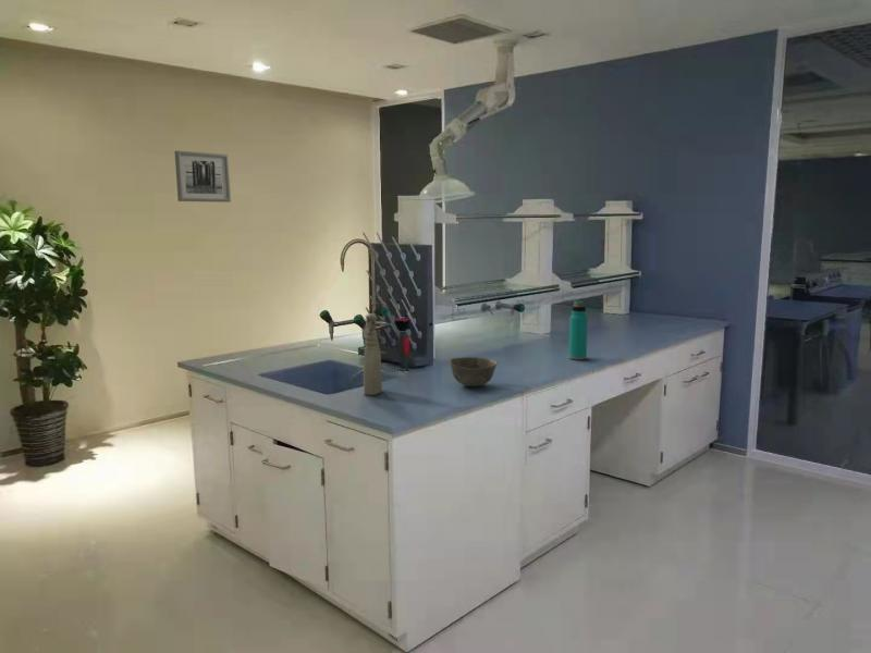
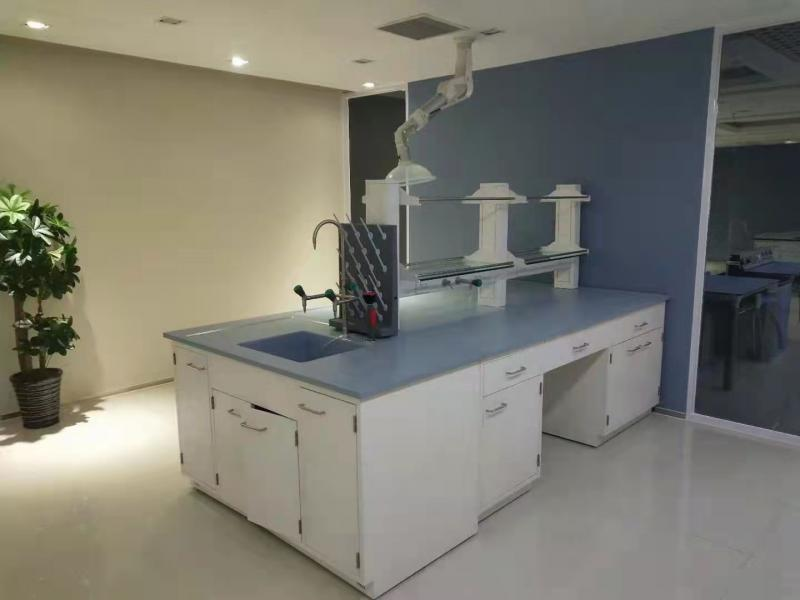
- water bottle (578, 330)
- wall art (204, 177)
- bowl (473, 373)
- spray bottle (371, 353)
